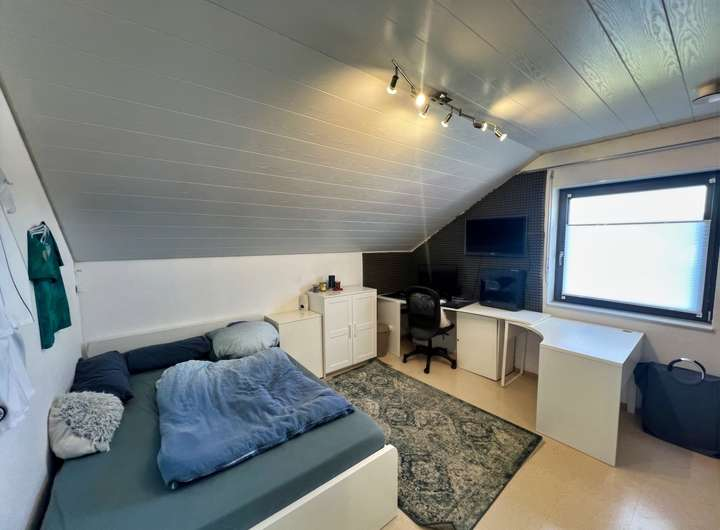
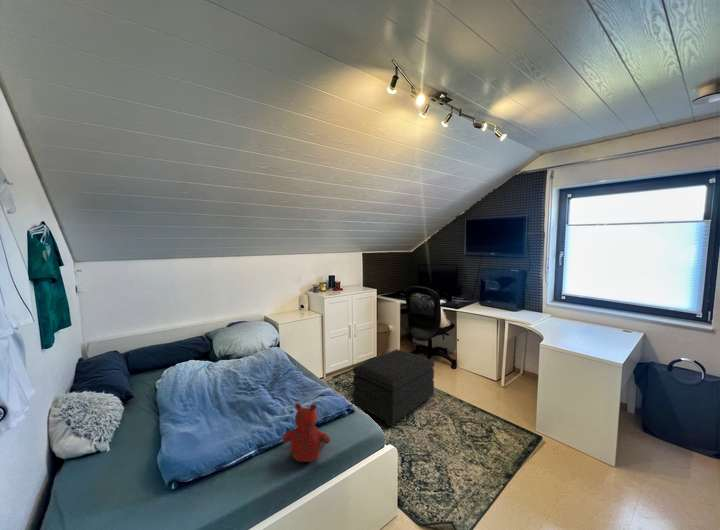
+ teddy bear (308, 425)
+ footstool (394, 383)
